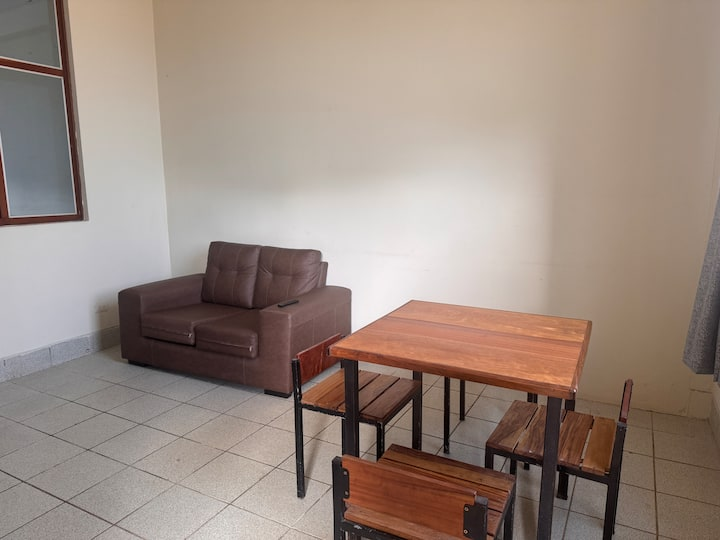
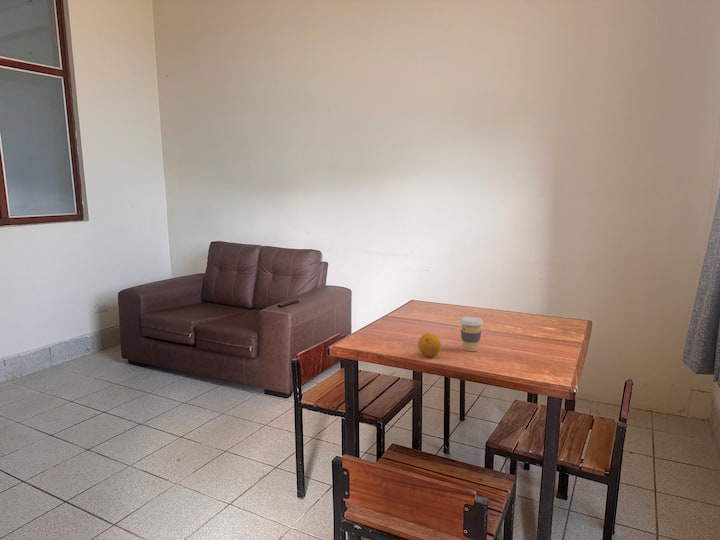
+ fruit (429, 344)
+ coffee cup (470, 334)
